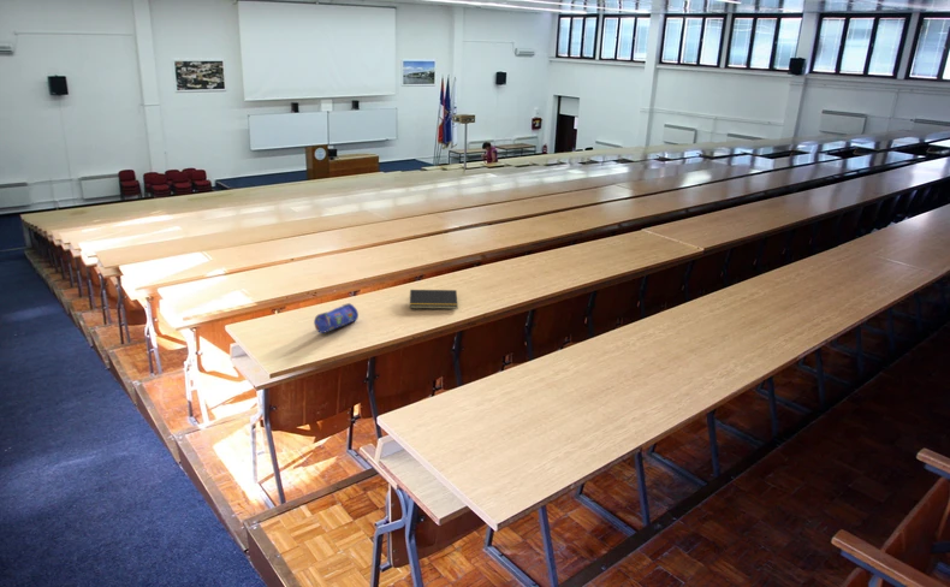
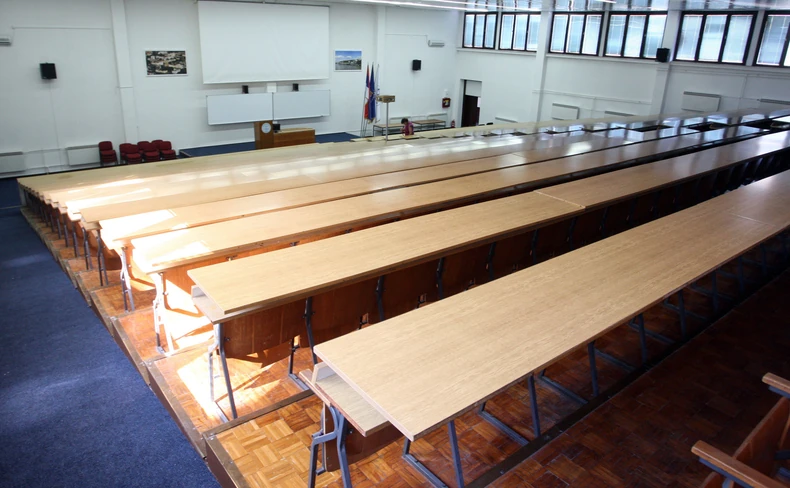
- notepad (433, 298)
- pencil case (337, 316)
